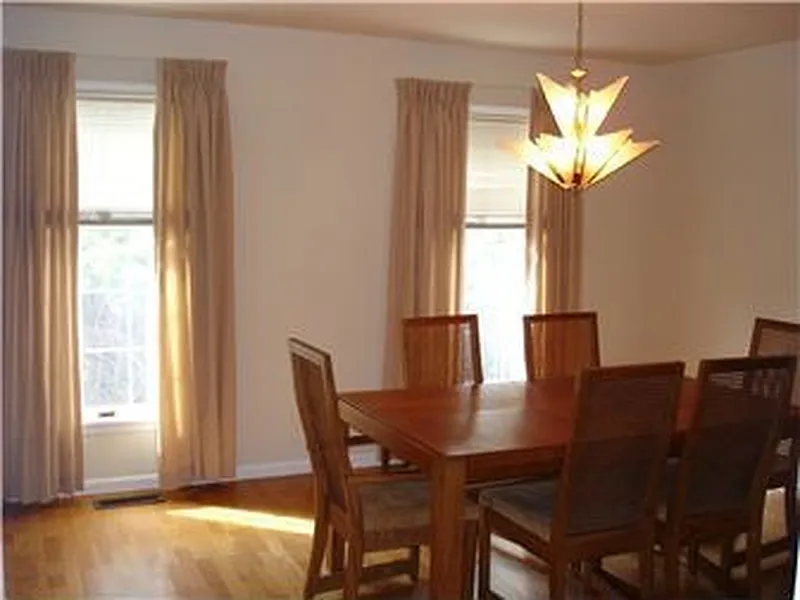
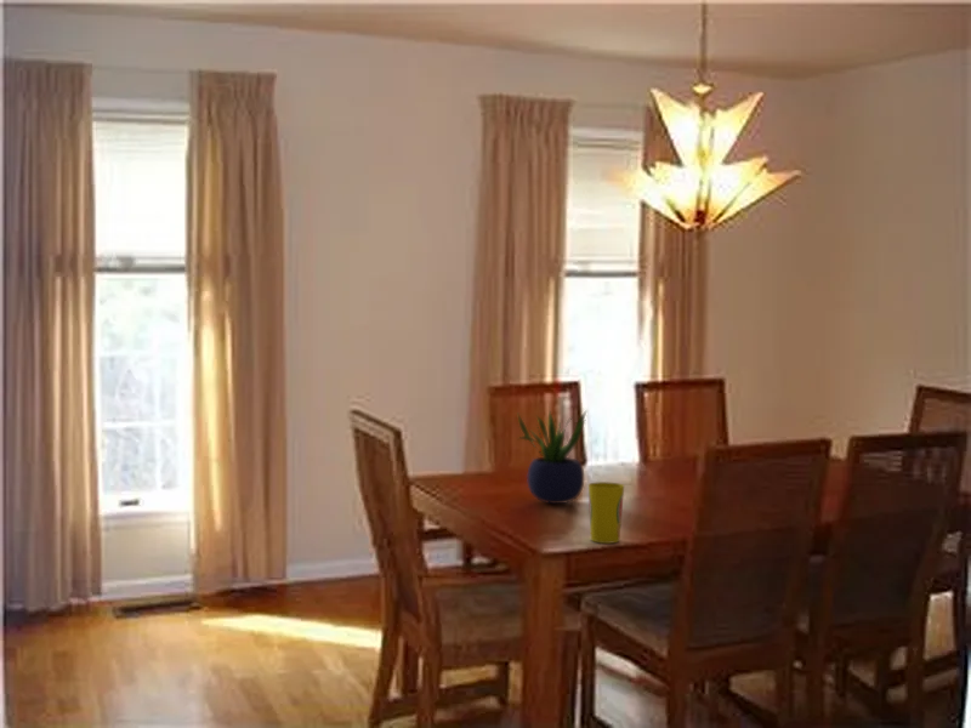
+ potted plant (556, 455)
+ cup (606, 512)
